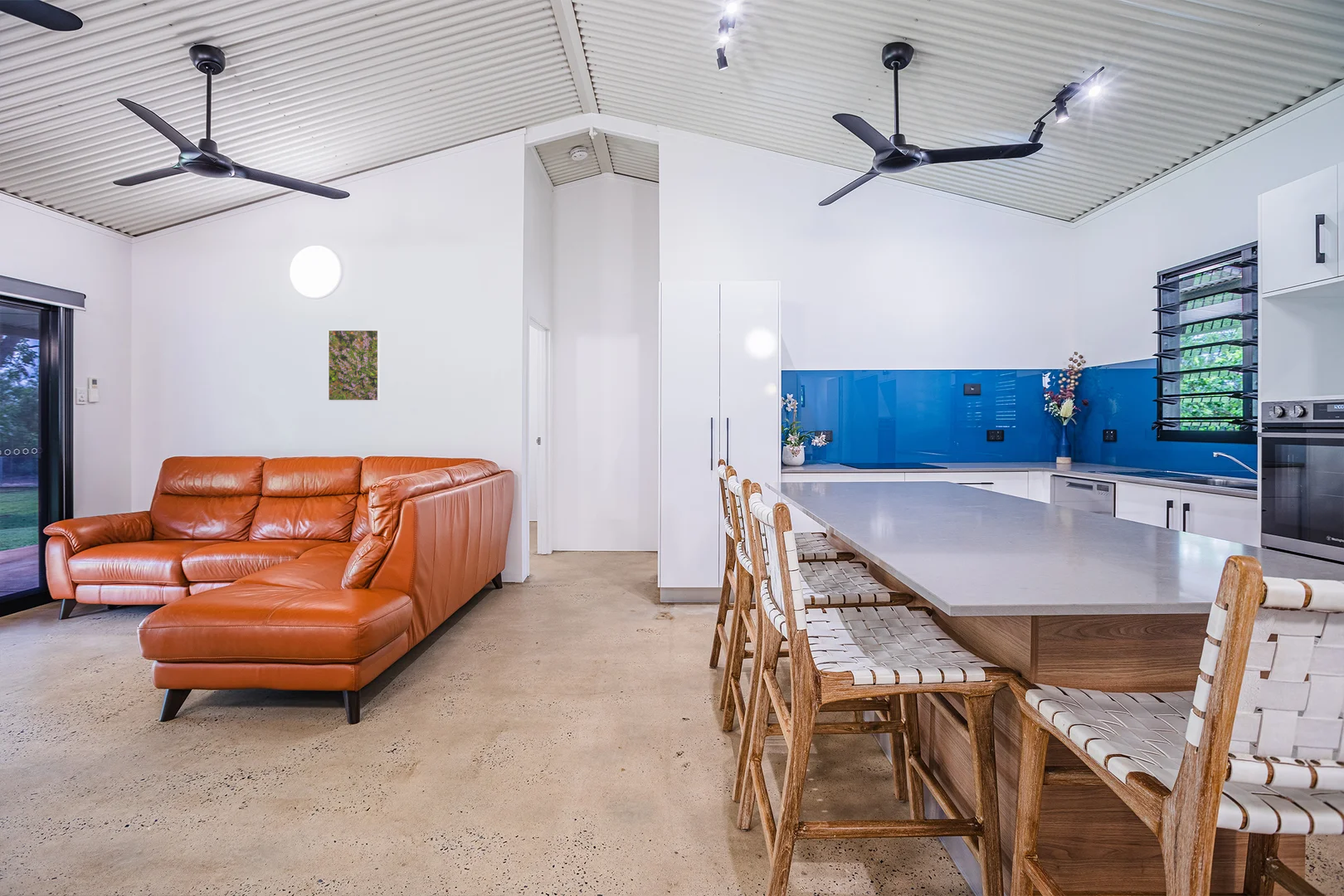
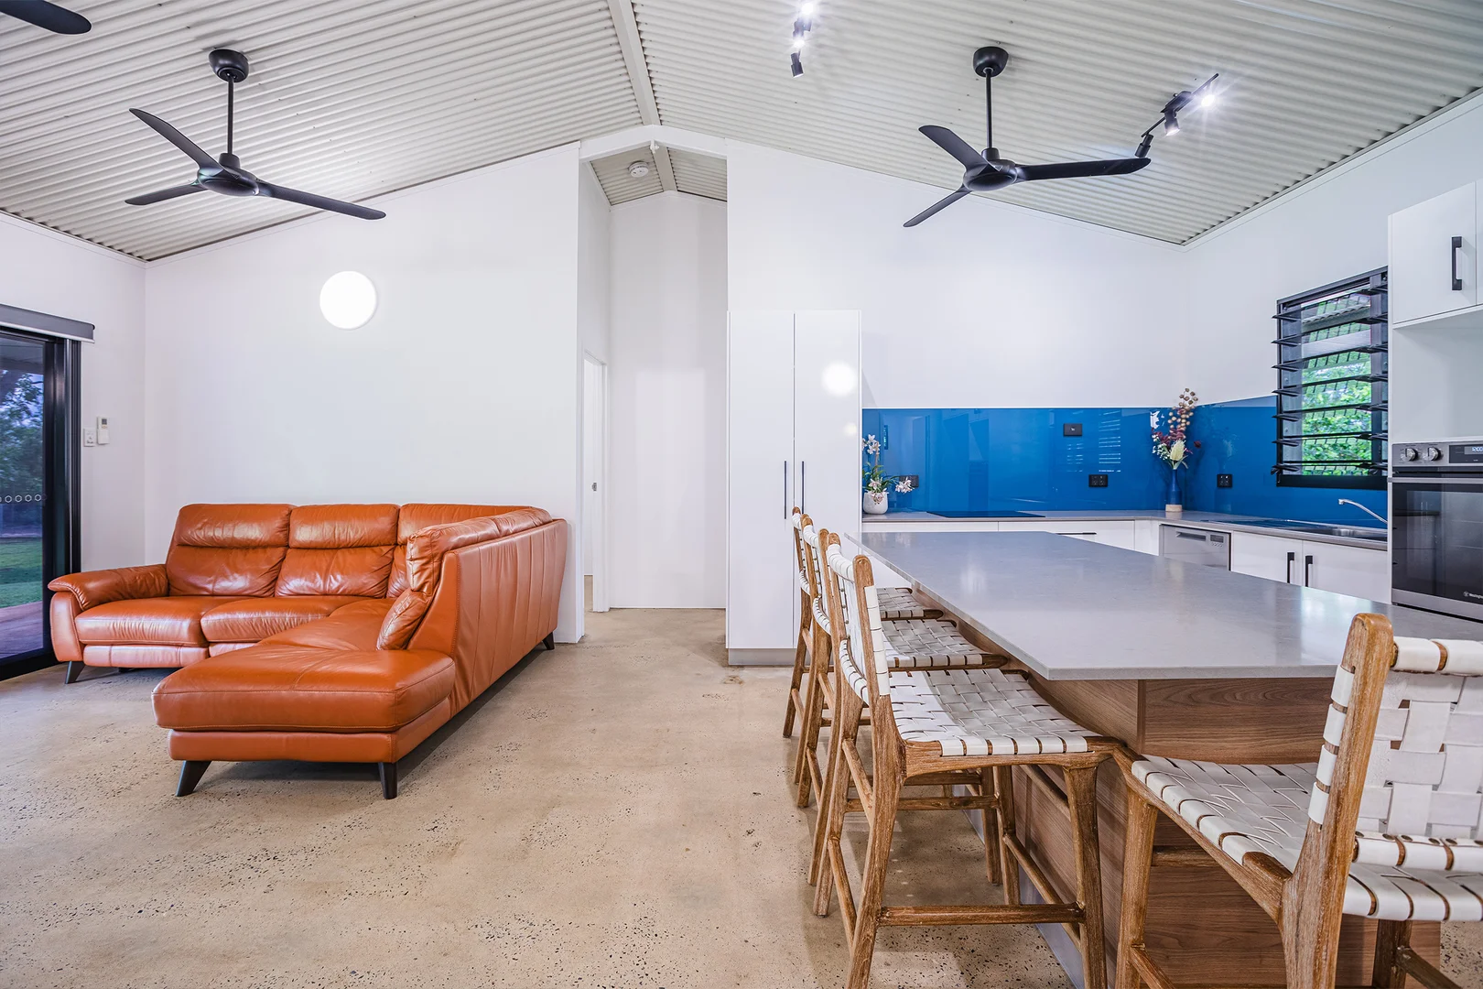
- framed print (353, 365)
